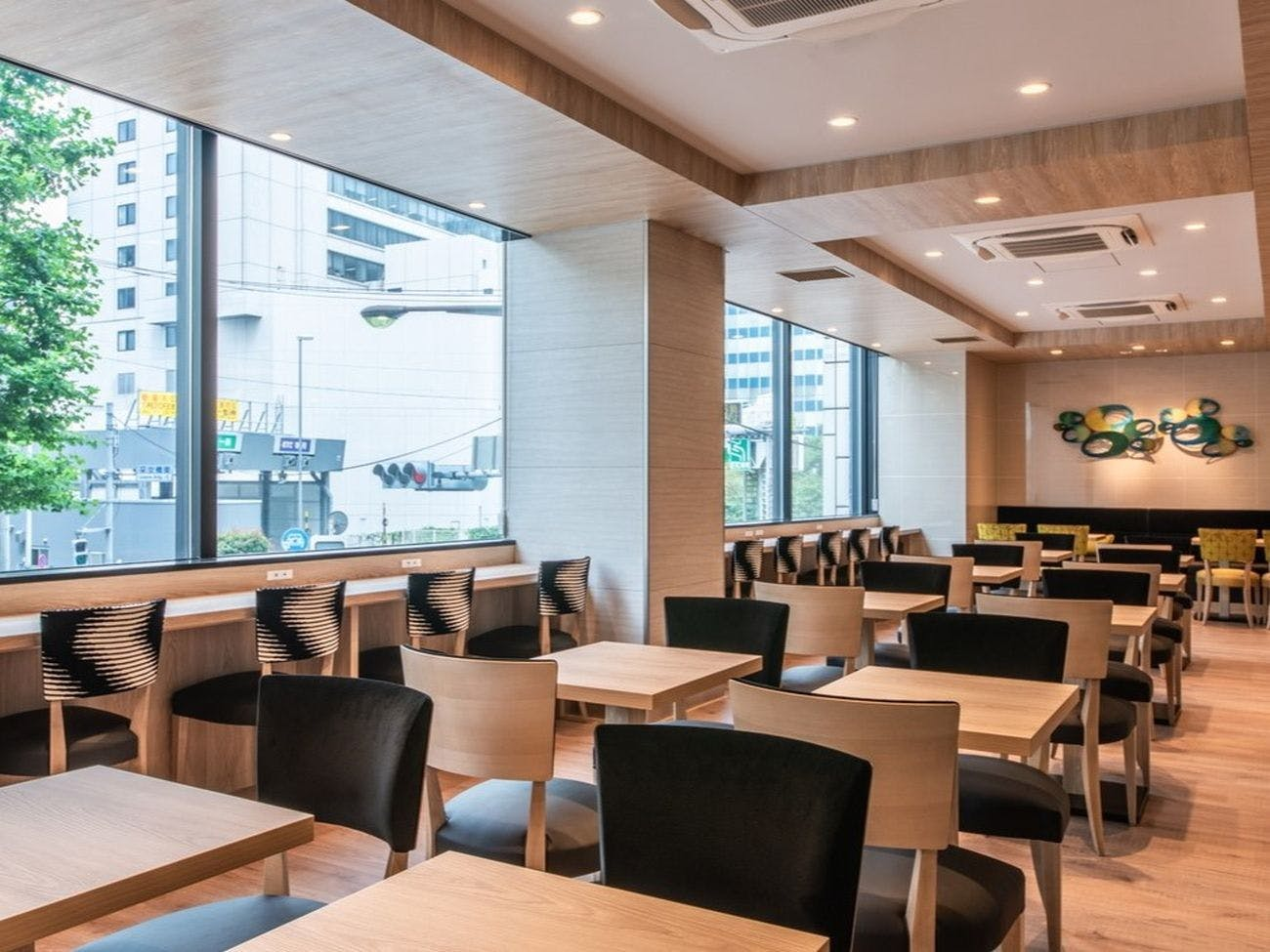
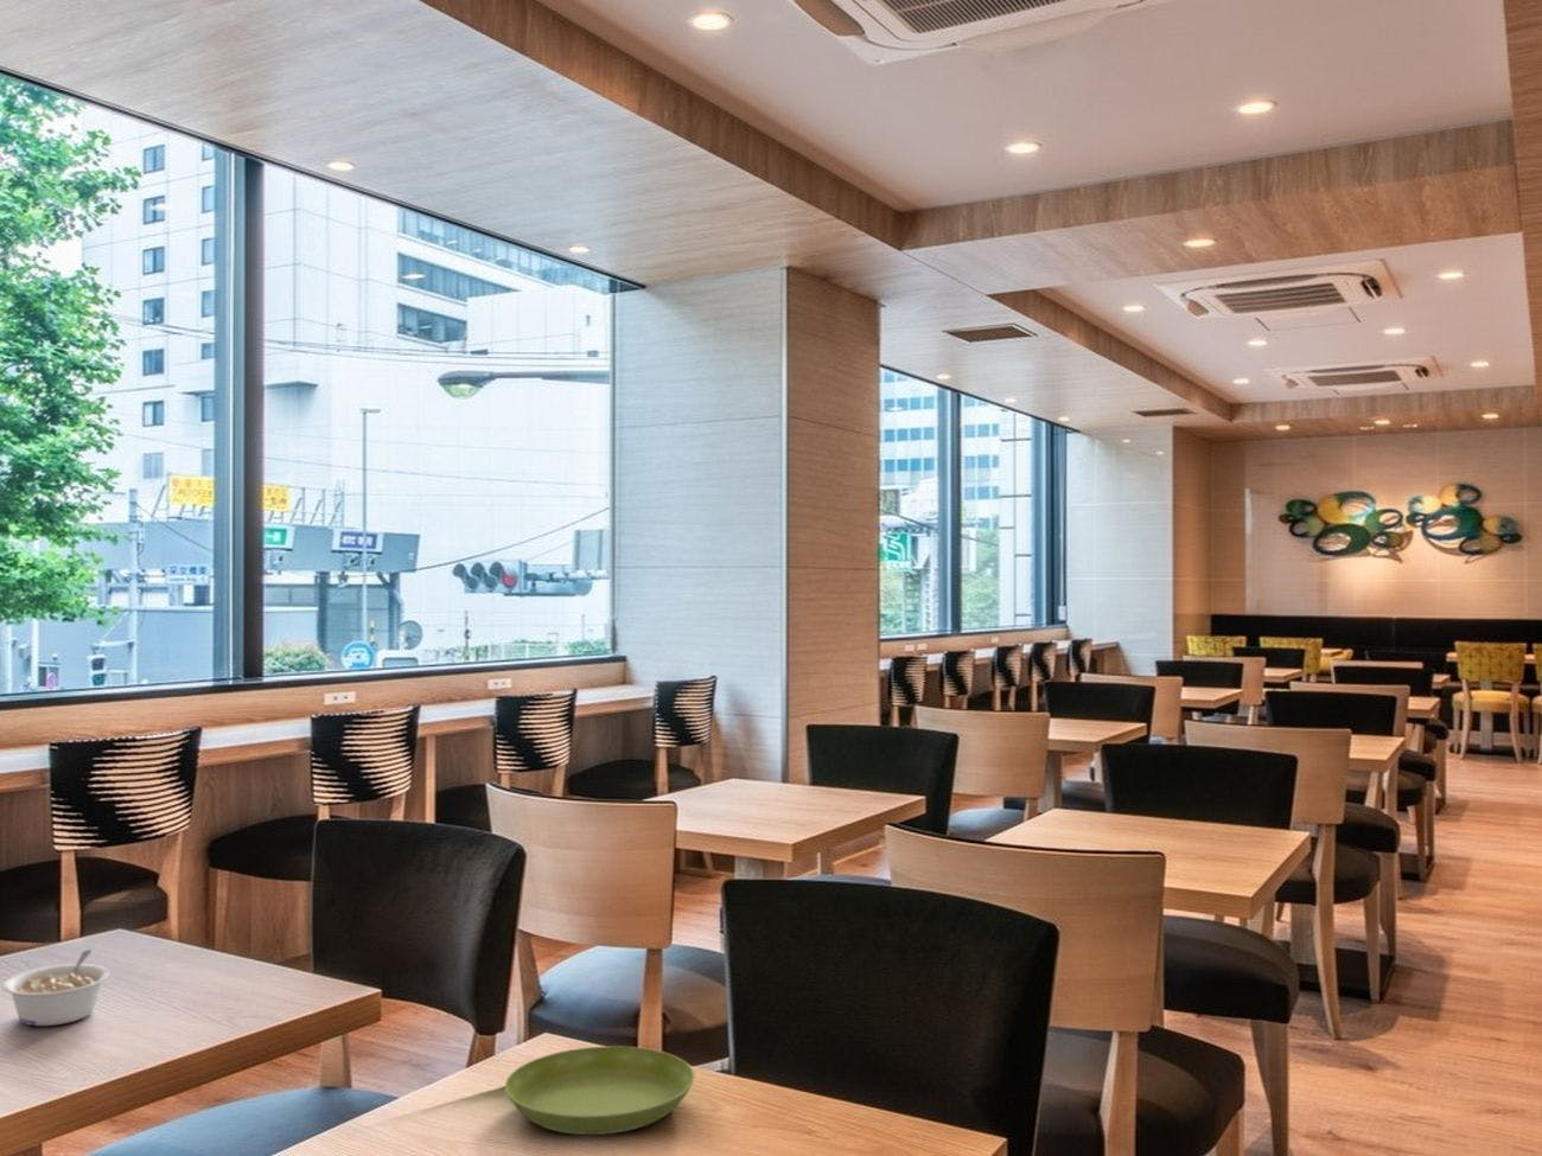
+ saucer (600, 1090)
+ legume (56, 991)
